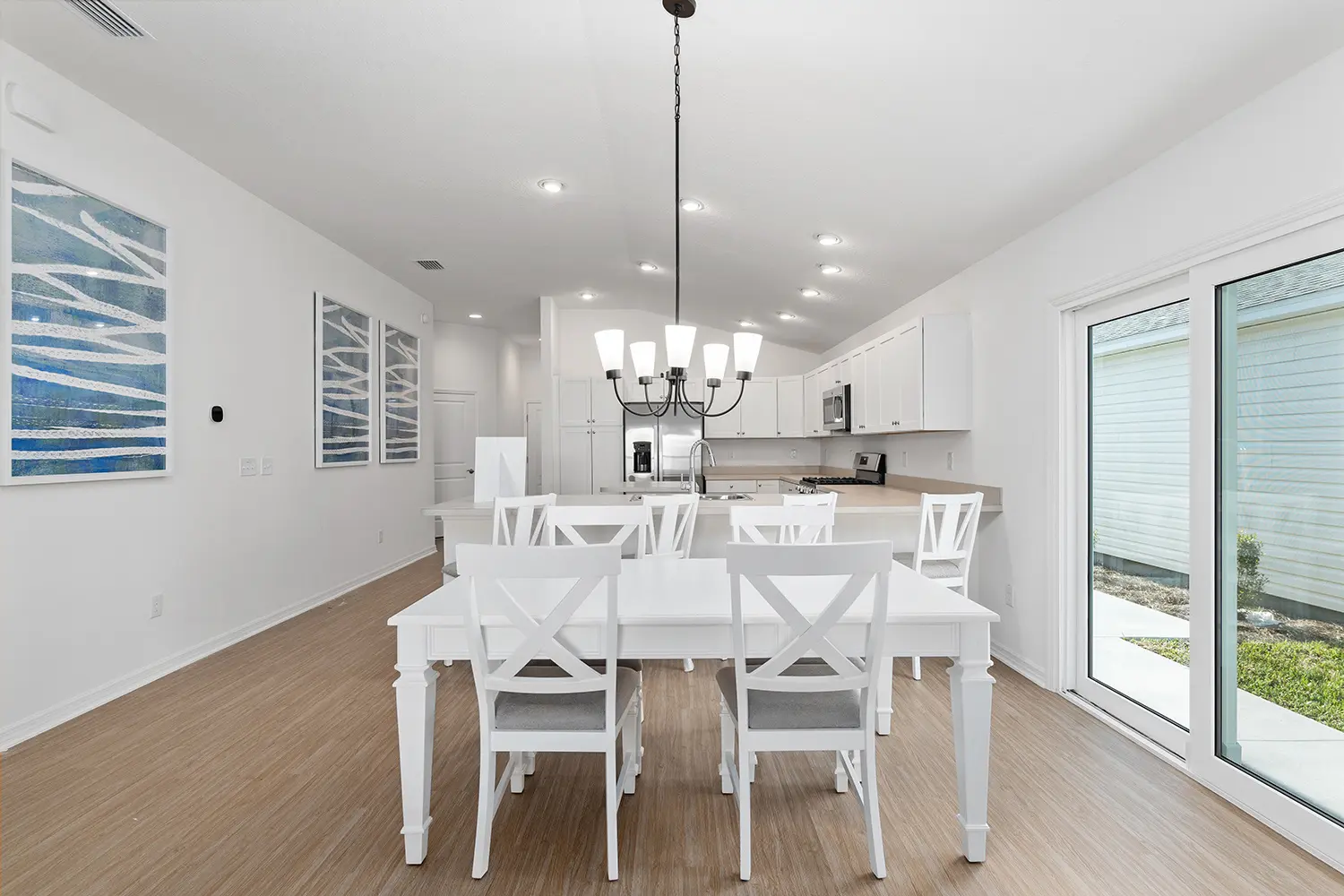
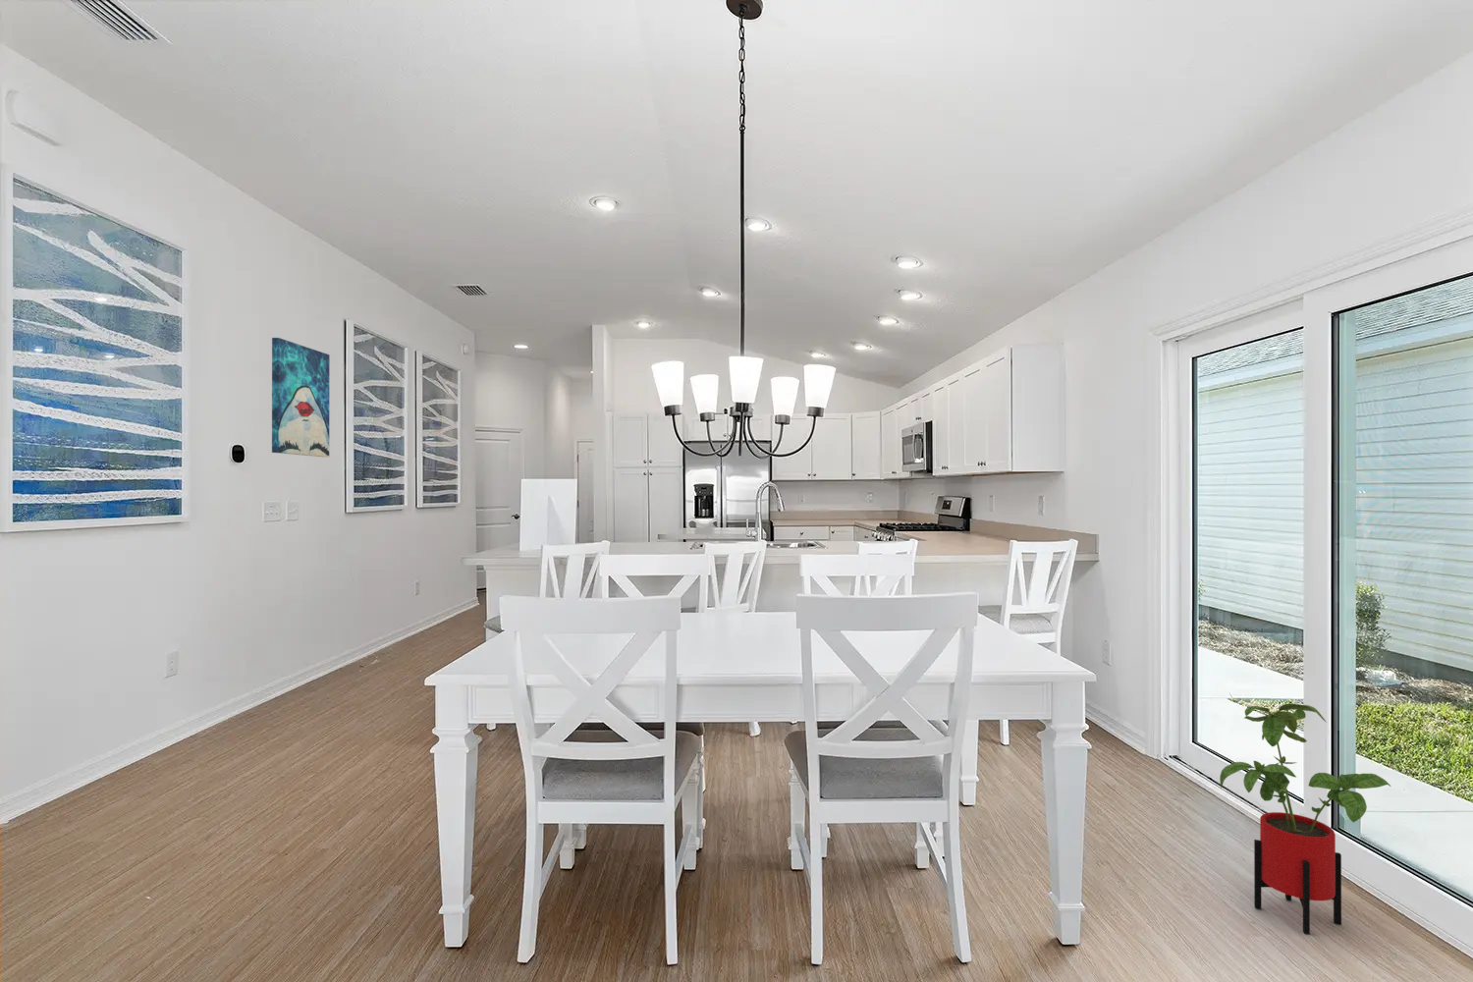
+ wall art (301, 401)
+ house plant (1299, 815)
